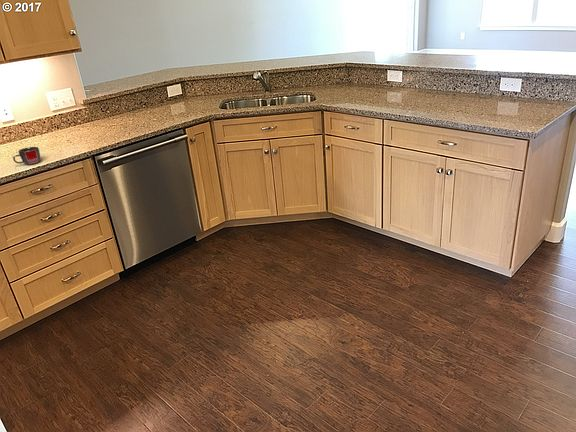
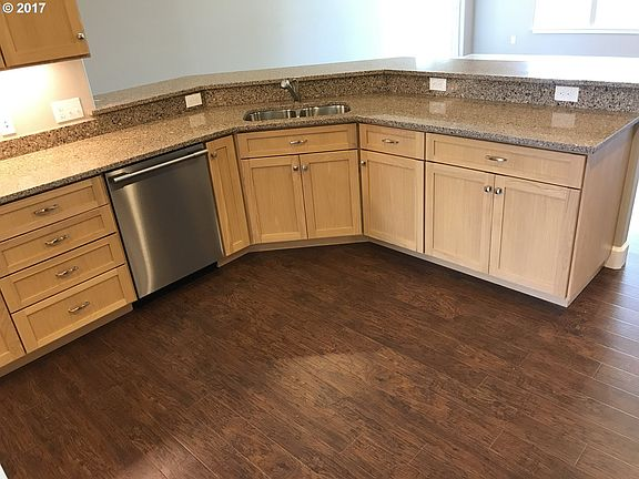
- mug (27, 156)
